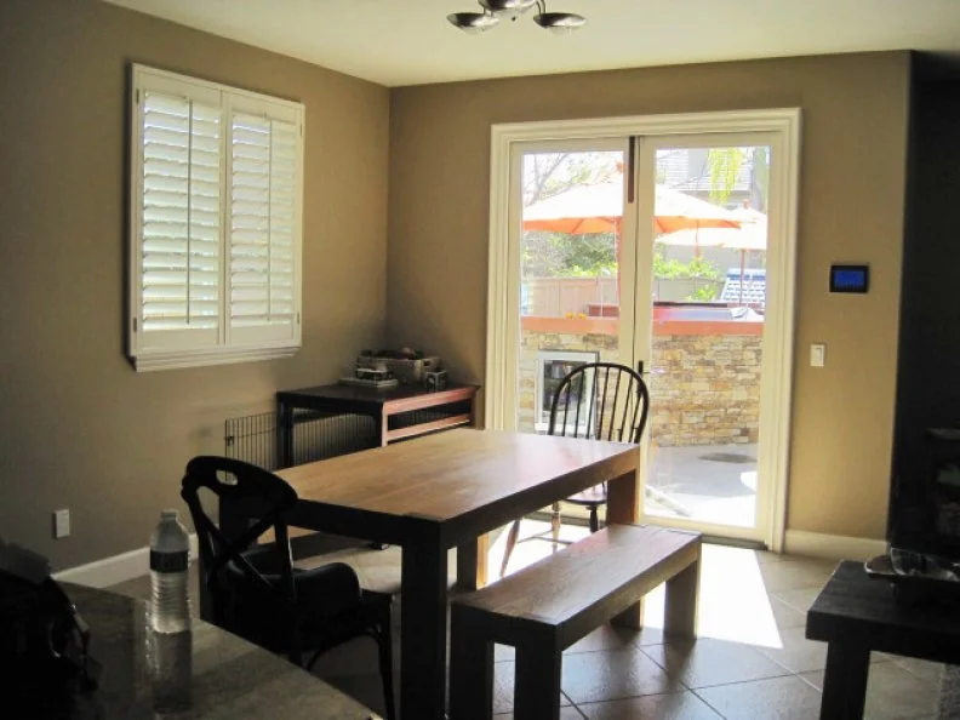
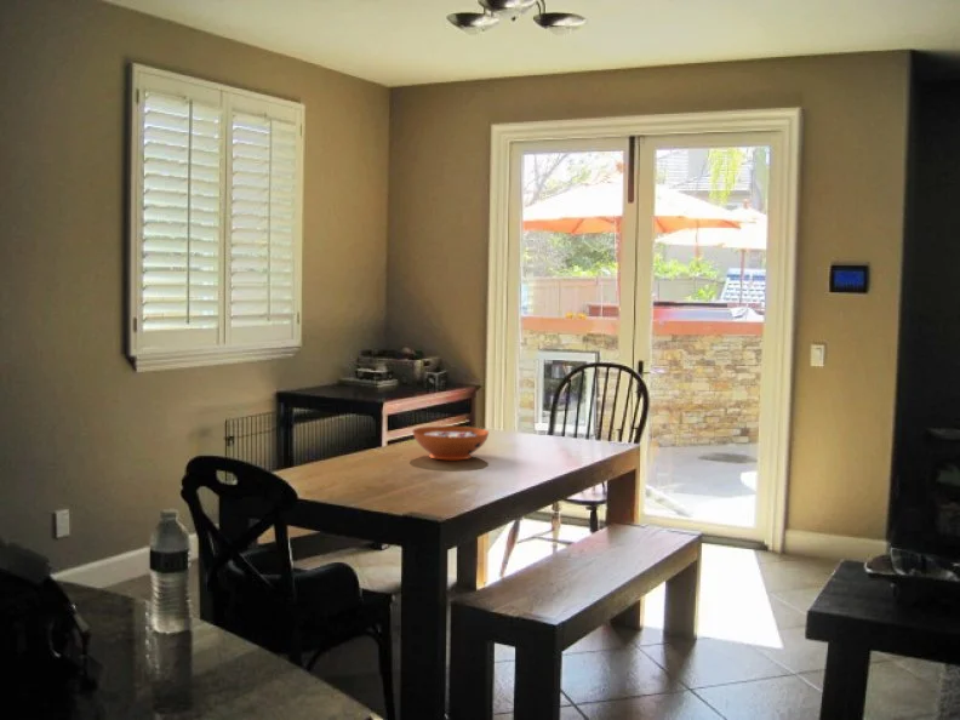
+ decorative bowl (450, 444)
